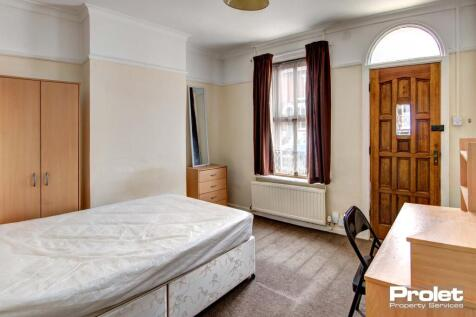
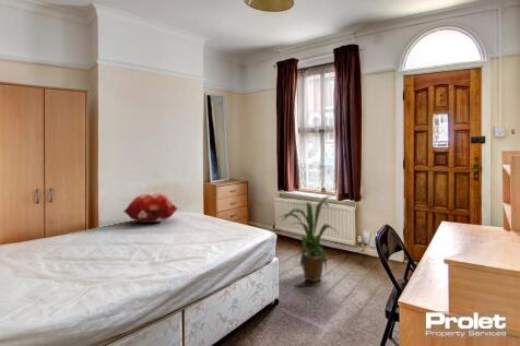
+ house plant (307, 236)
+ decorative pillow (152, 207)
